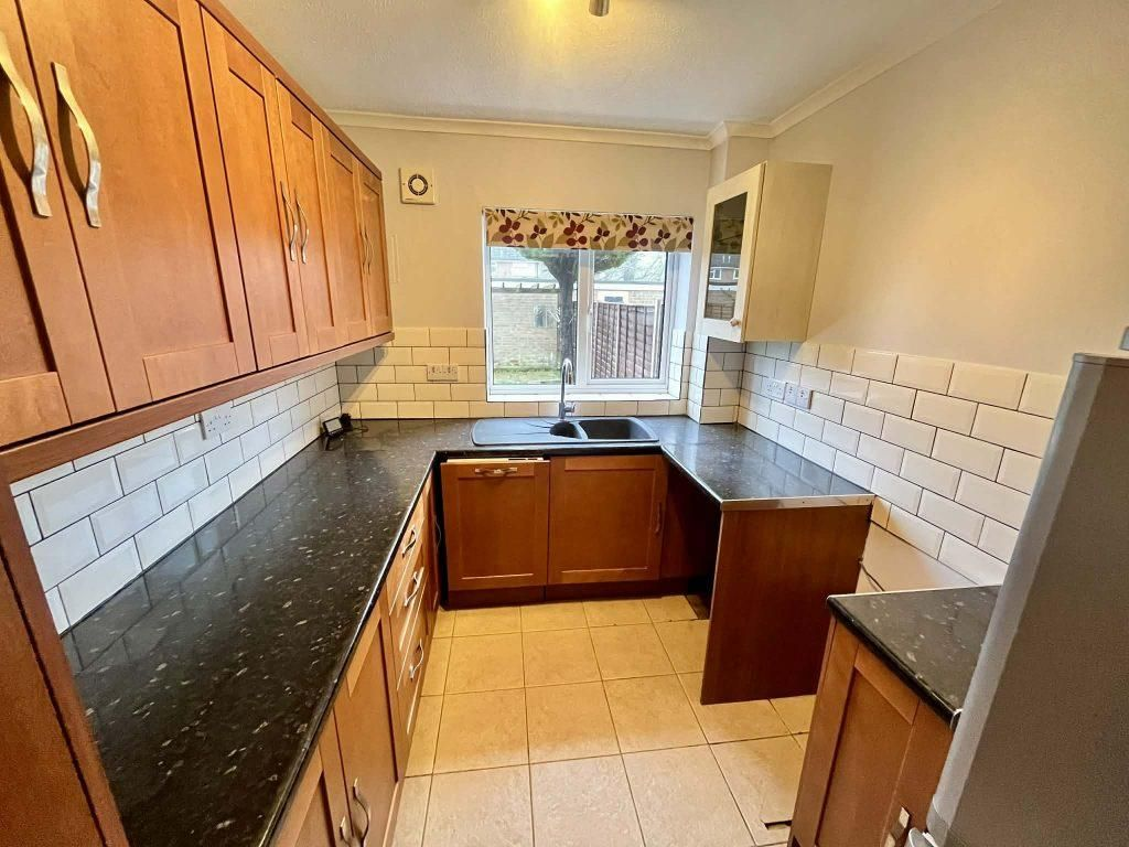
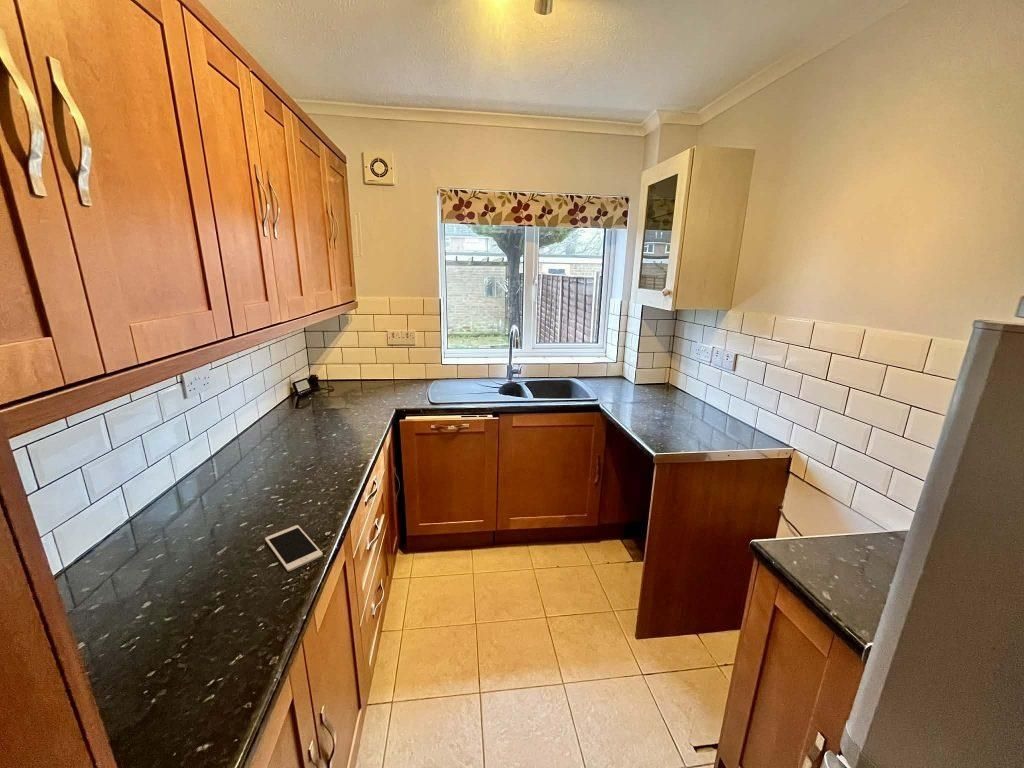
+ cell phone (293, 546)
